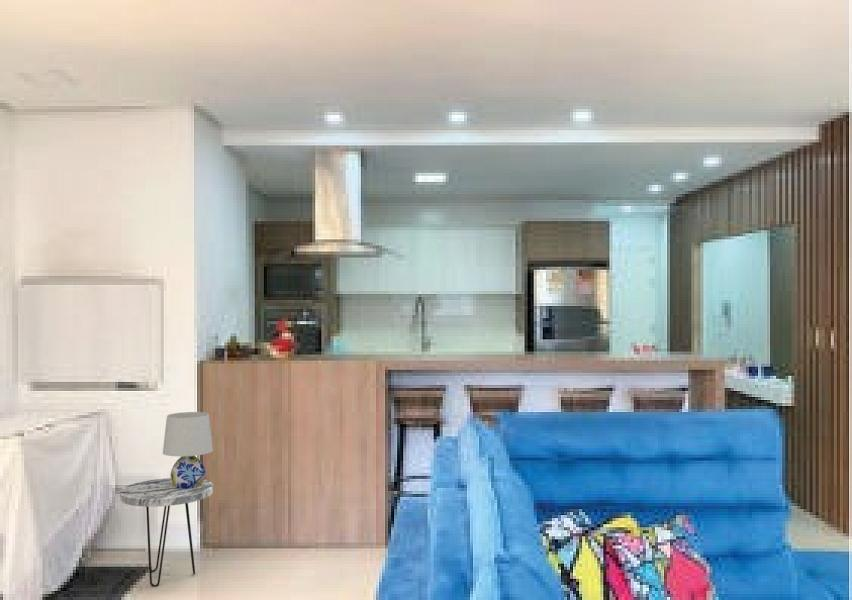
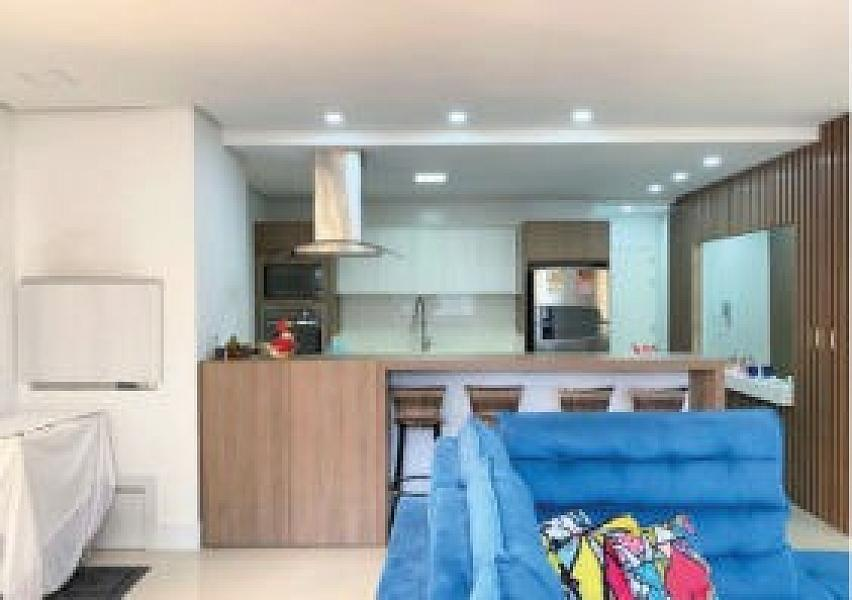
- table lamp (188, 449)
- side table (166, 531)
